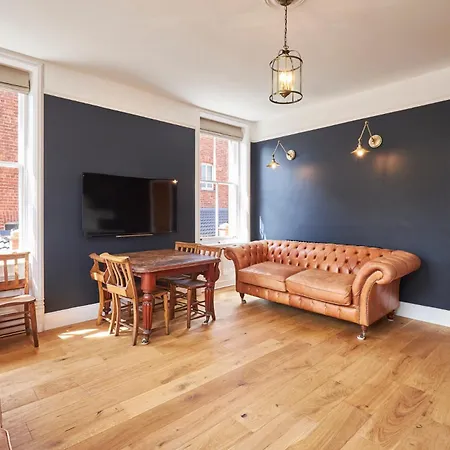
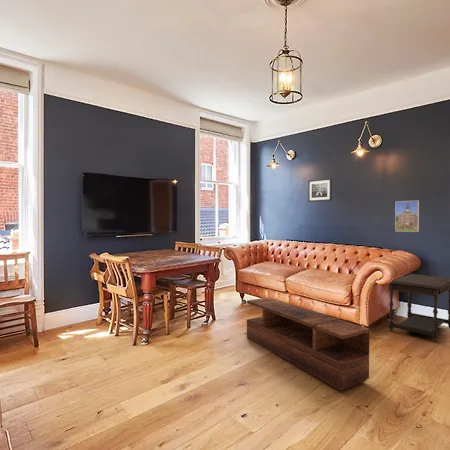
+ coffee table (298, 334)
+ side table (421, 294)
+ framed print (406, 216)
+ wall art (319, 190)
